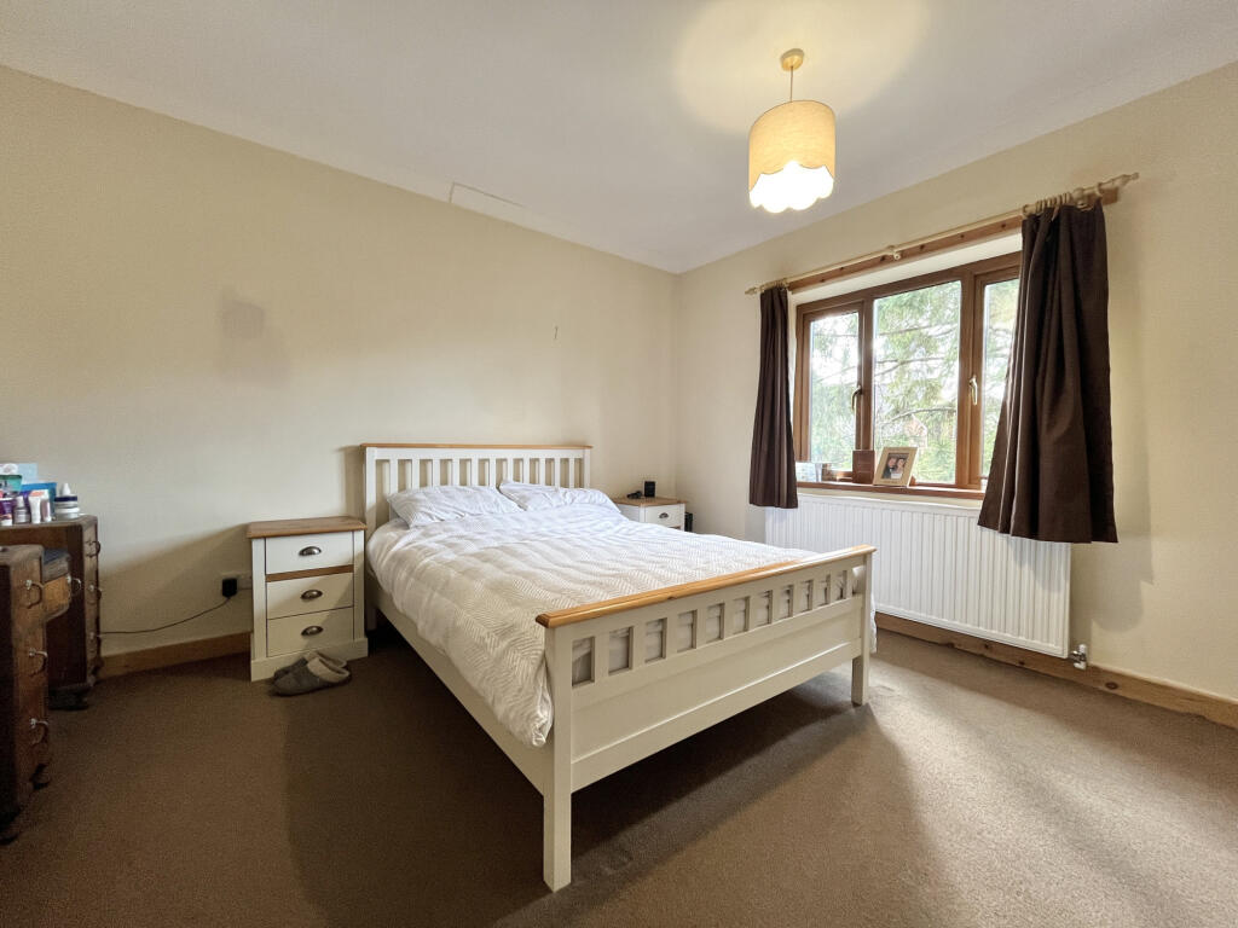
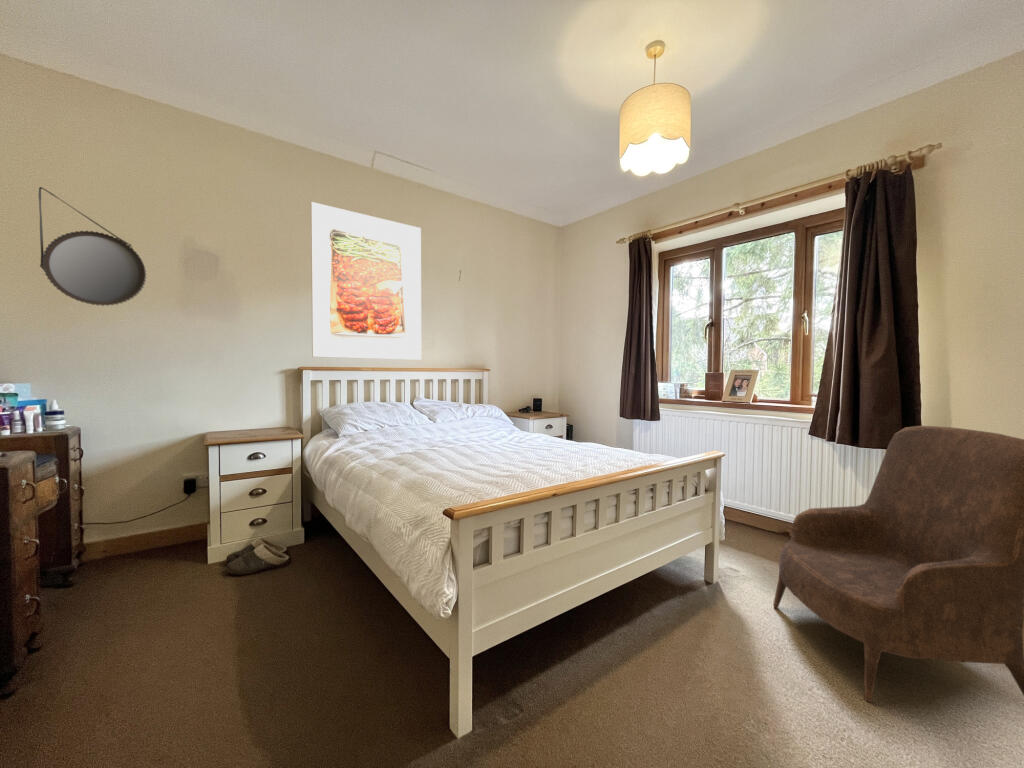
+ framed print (370, 287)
+ armchair (885, 540)
+ home mirror (95, 251)
